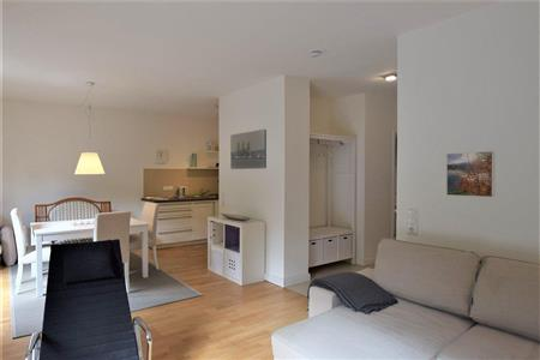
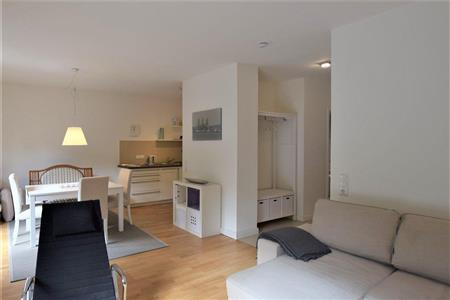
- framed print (469, 174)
